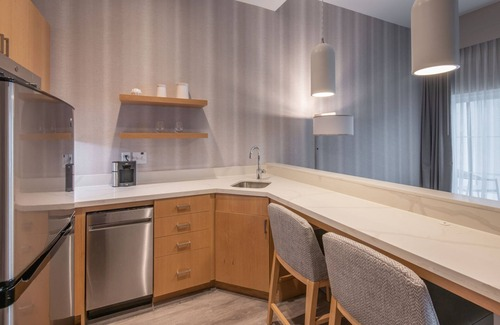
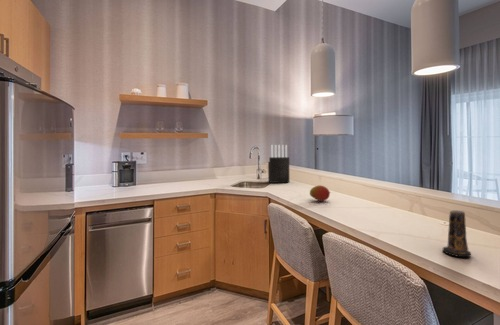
+ knife block (278, 163)
+ candle (456, 232)
+ fruit (320, 193)
